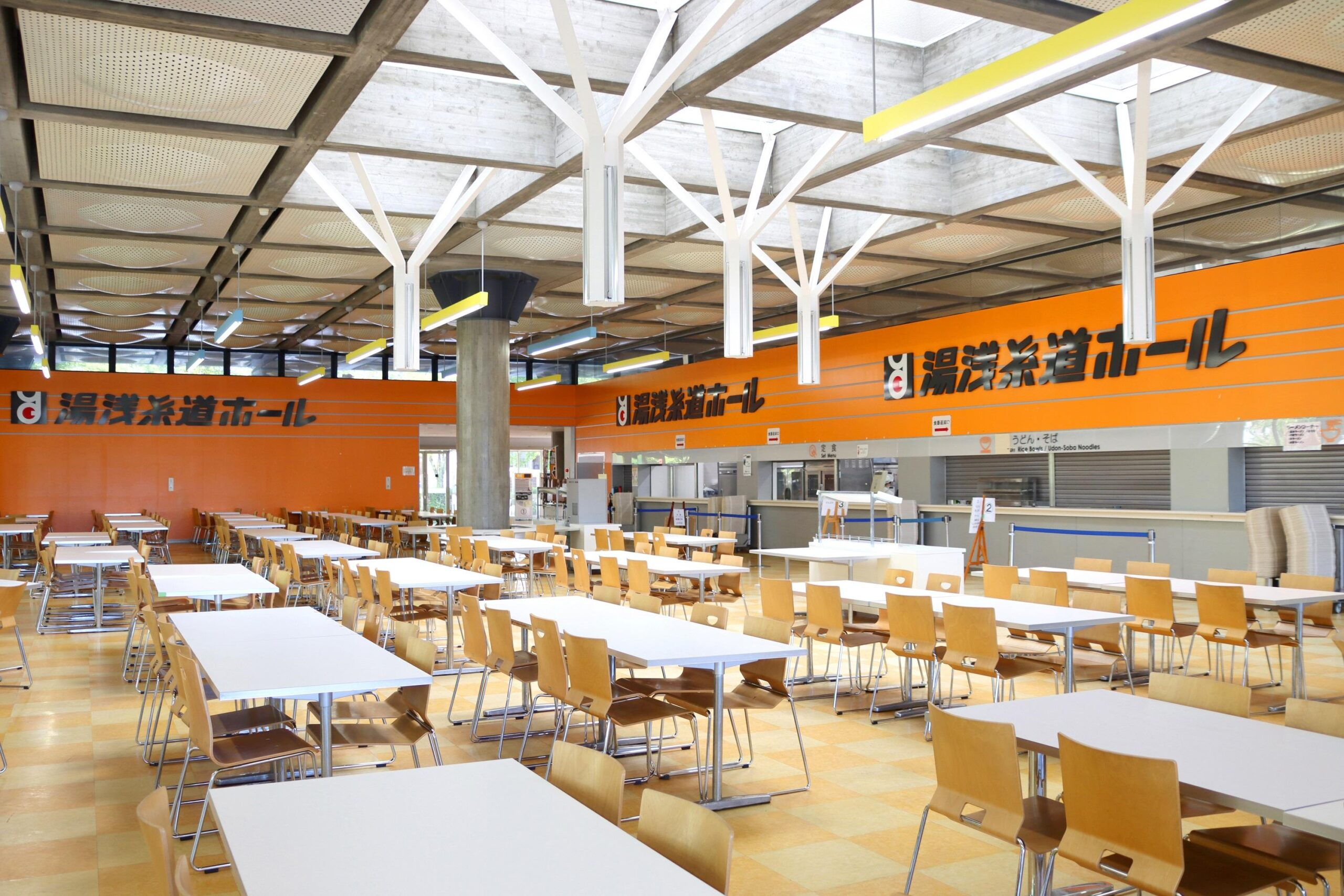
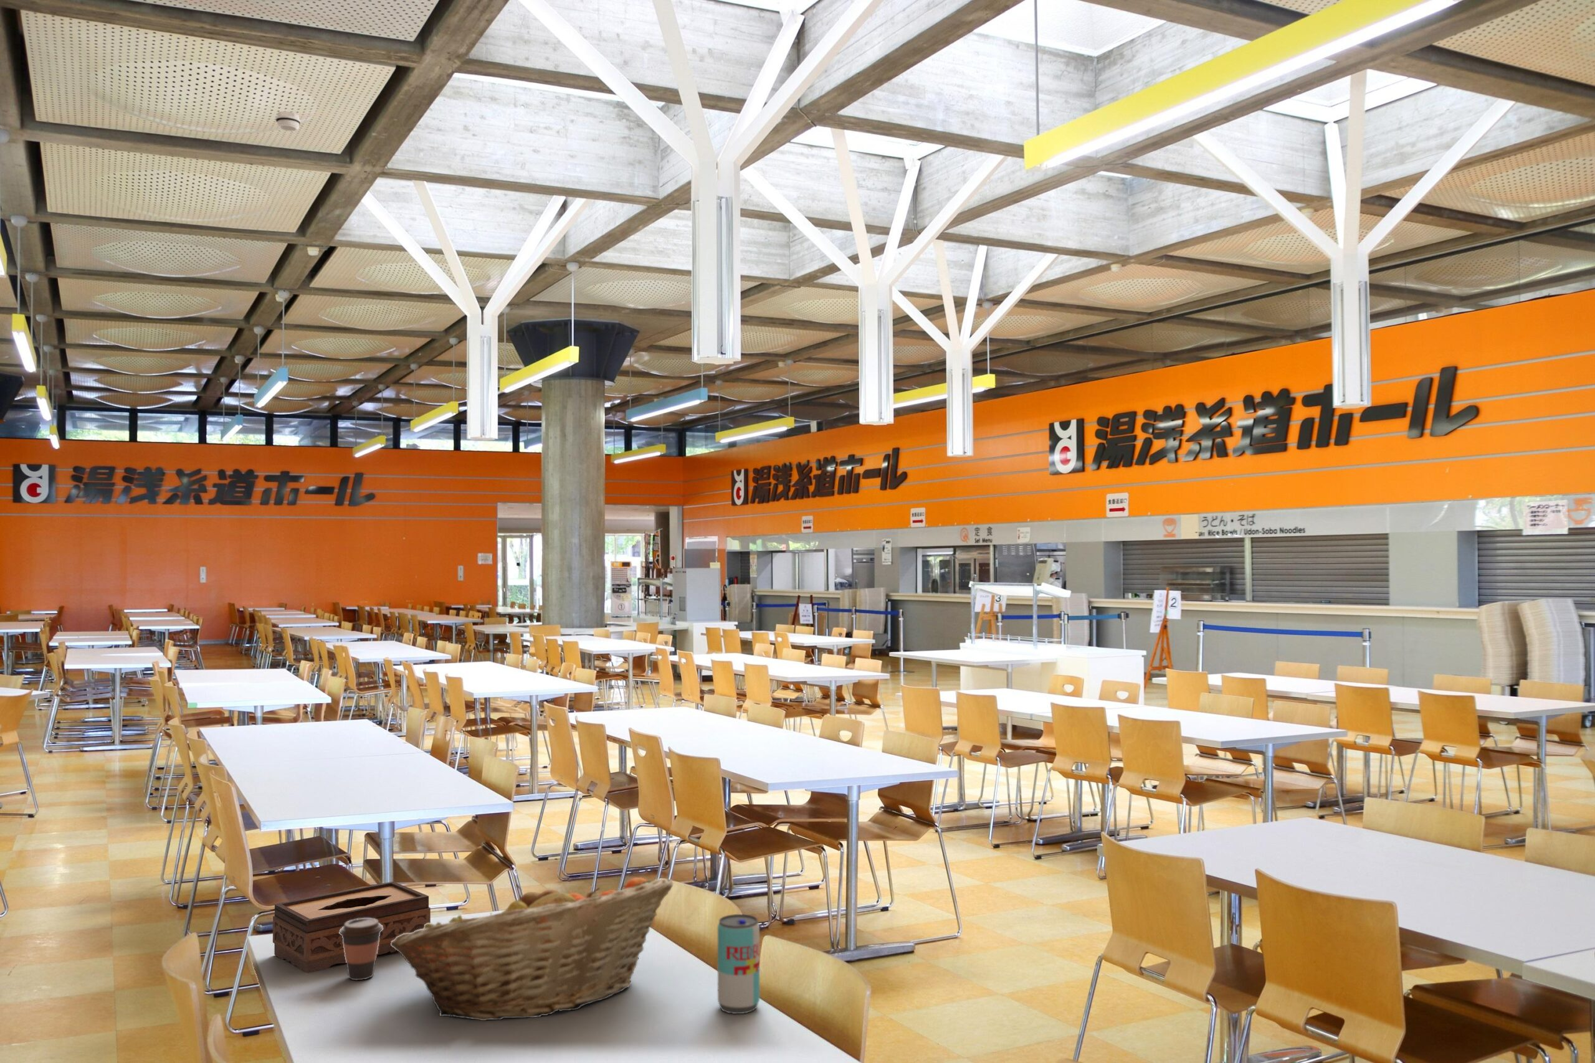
+ fruit basket (538, 935)
+ beverage can (738, 962)
+ coffee cup (361, 949)
+ tissue box (351, 919)
+ smoke detector (288, 121)
